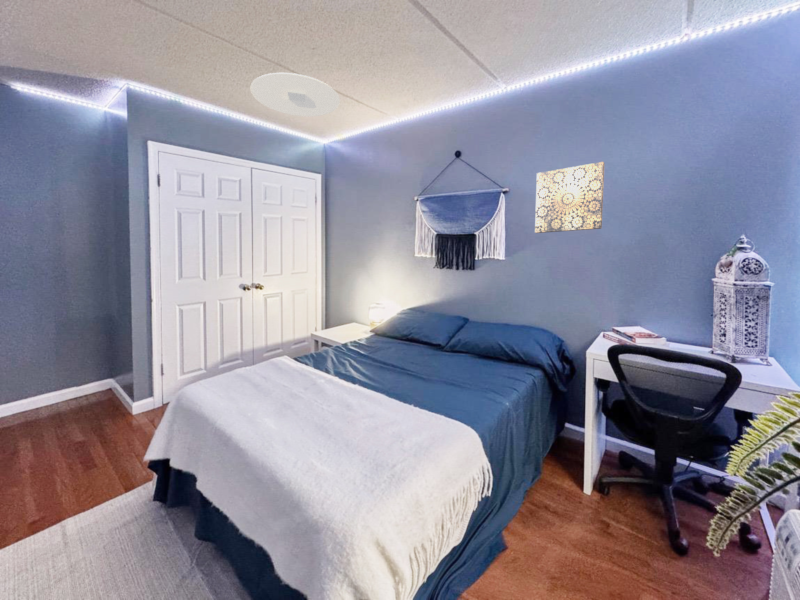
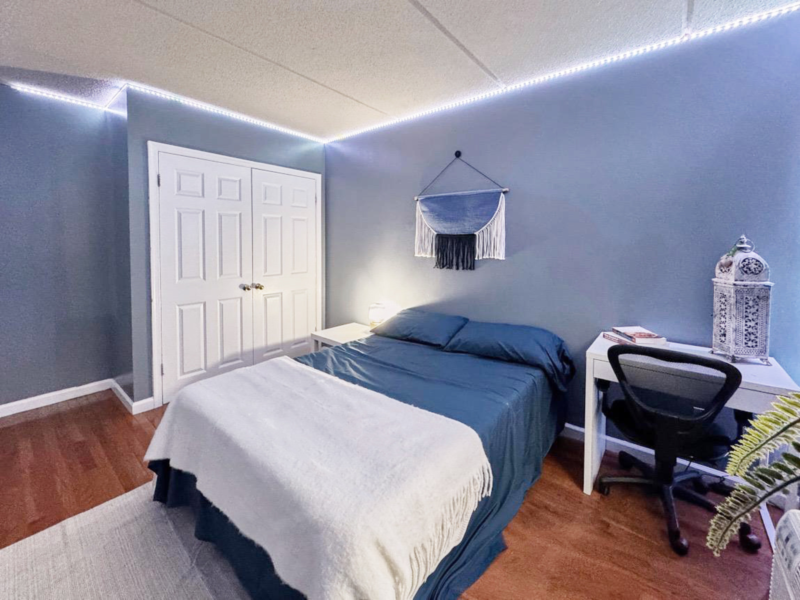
- ceiling light (296, 92)
- wall art (567, 199)
